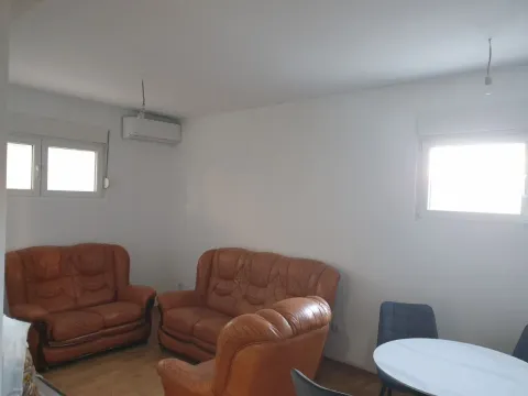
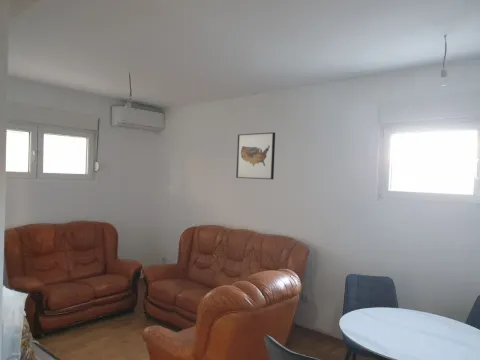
+ wall art (254, 156)
